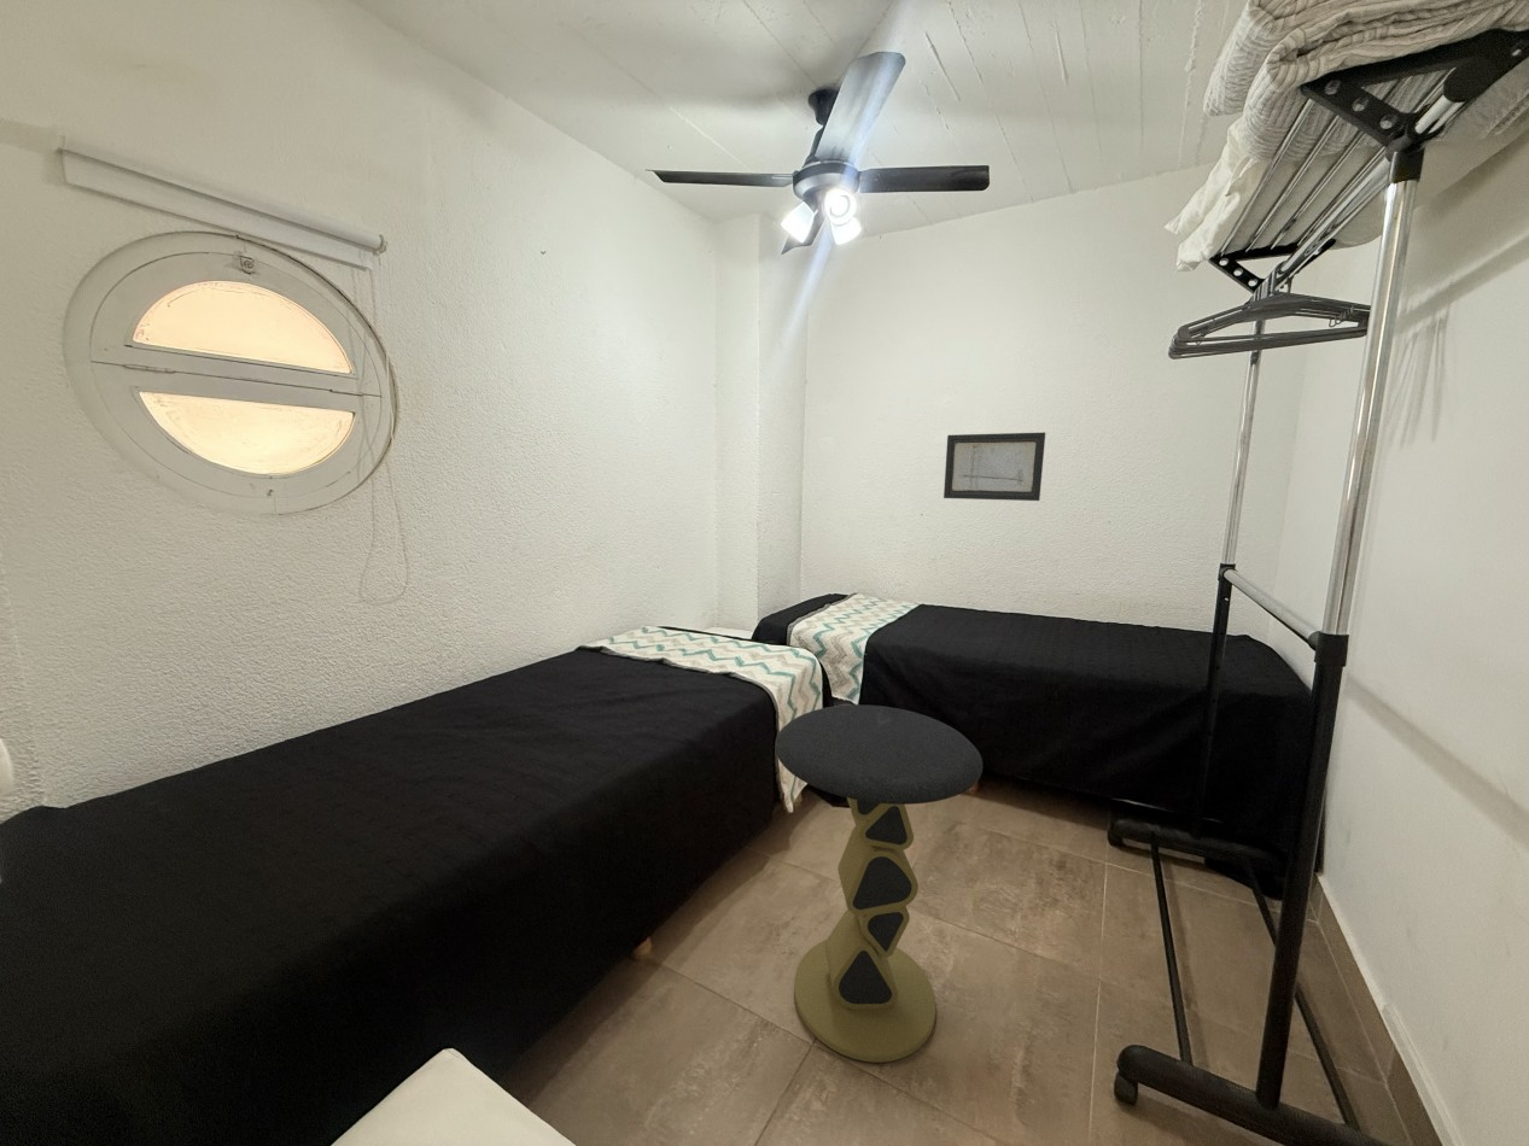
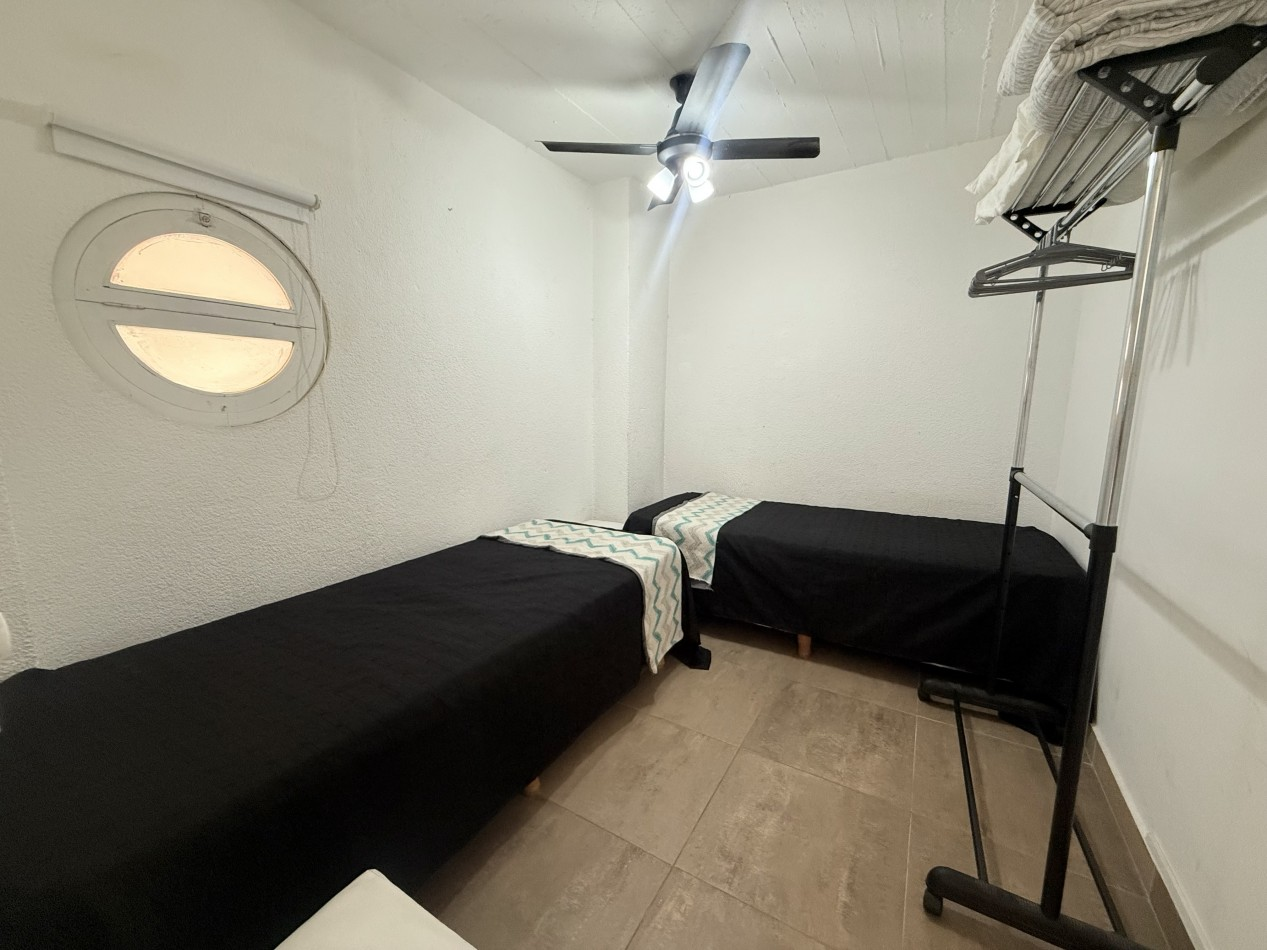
- wall art (992, 467)
- side table (869, 871)
